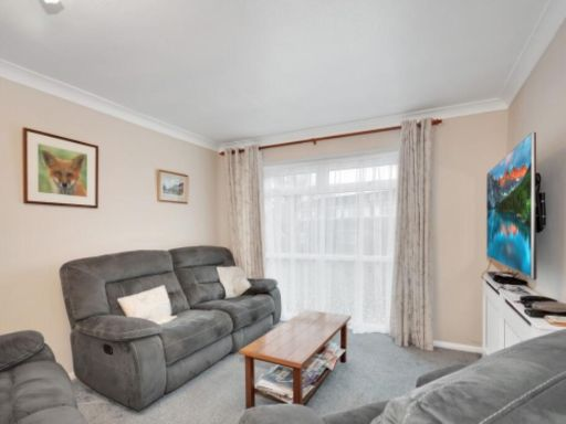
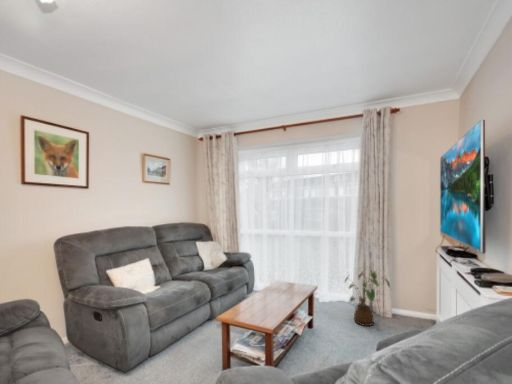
+ house plant (366, 298)
